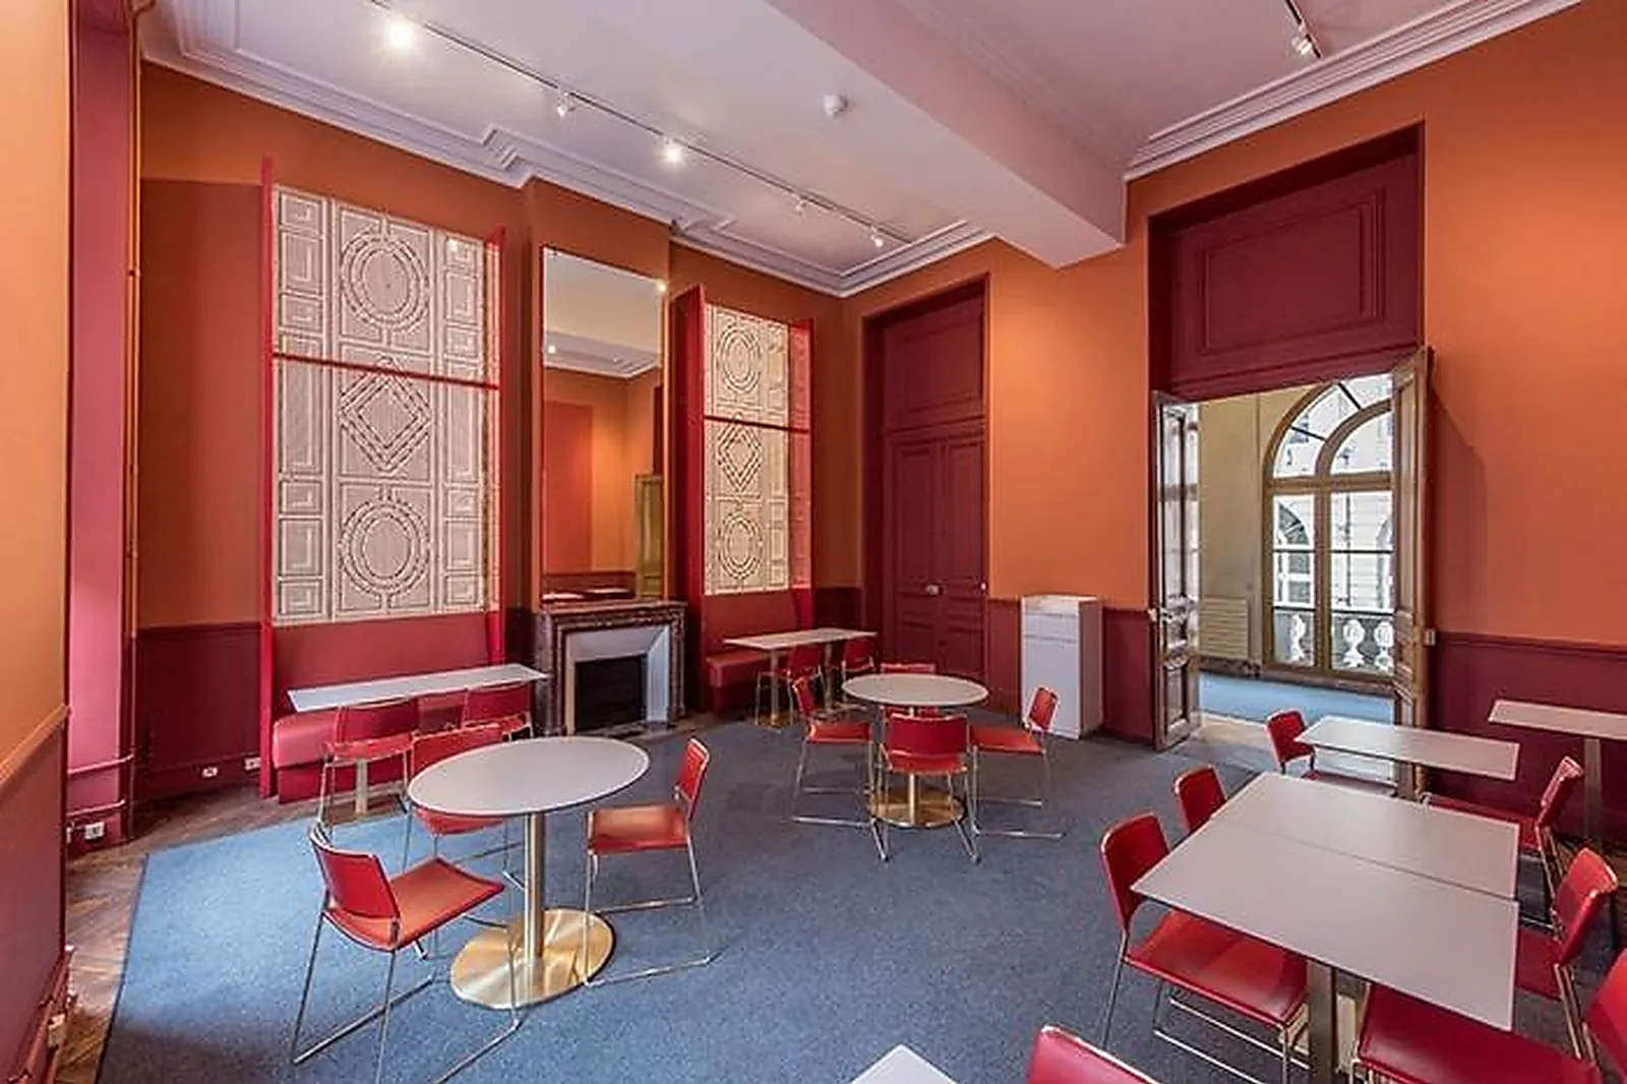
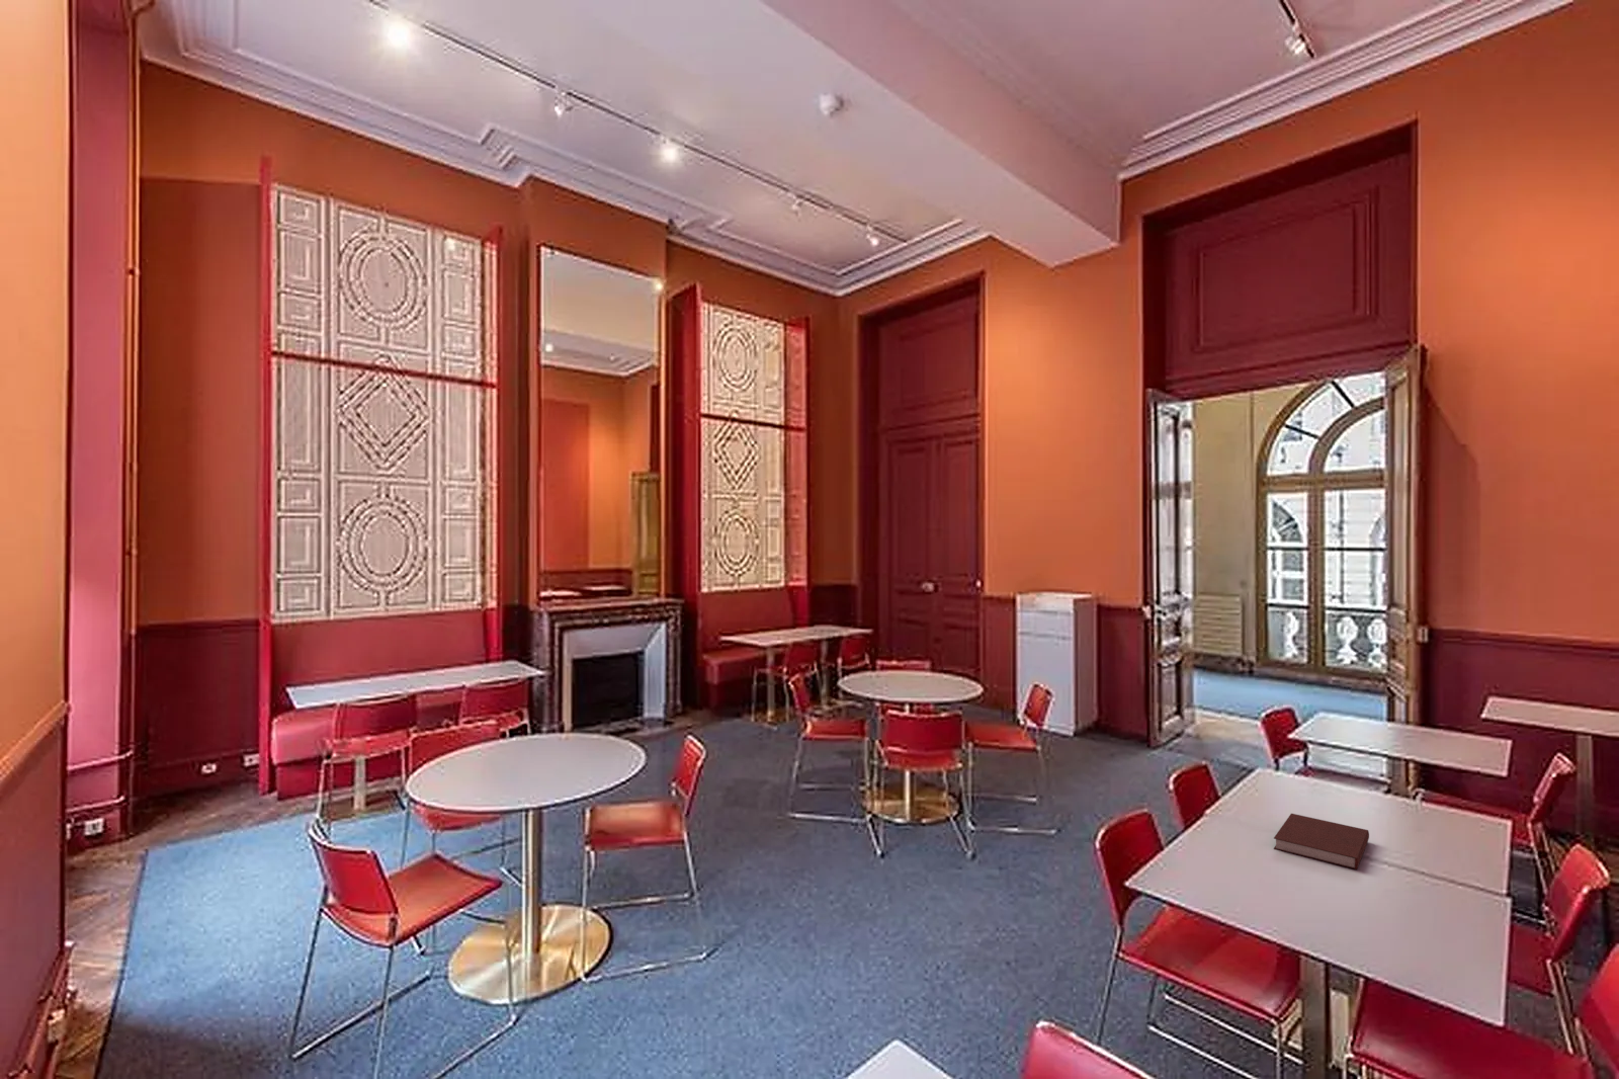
+ notebook (1322, 839)
